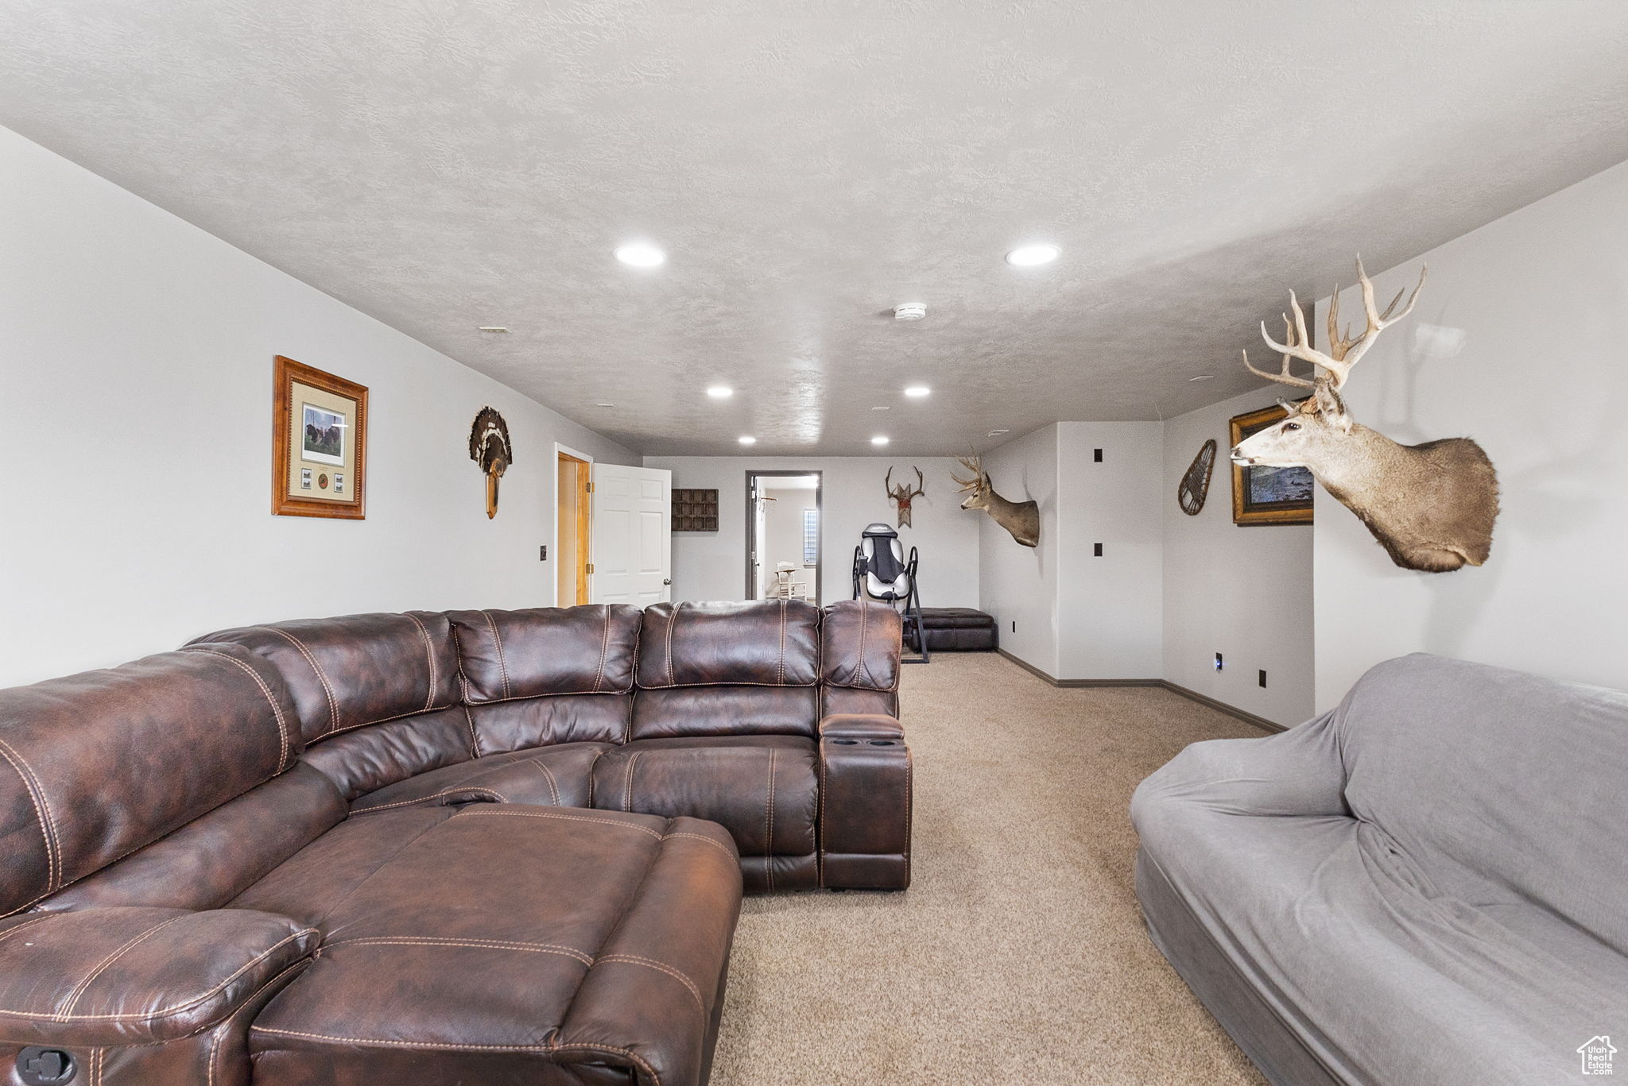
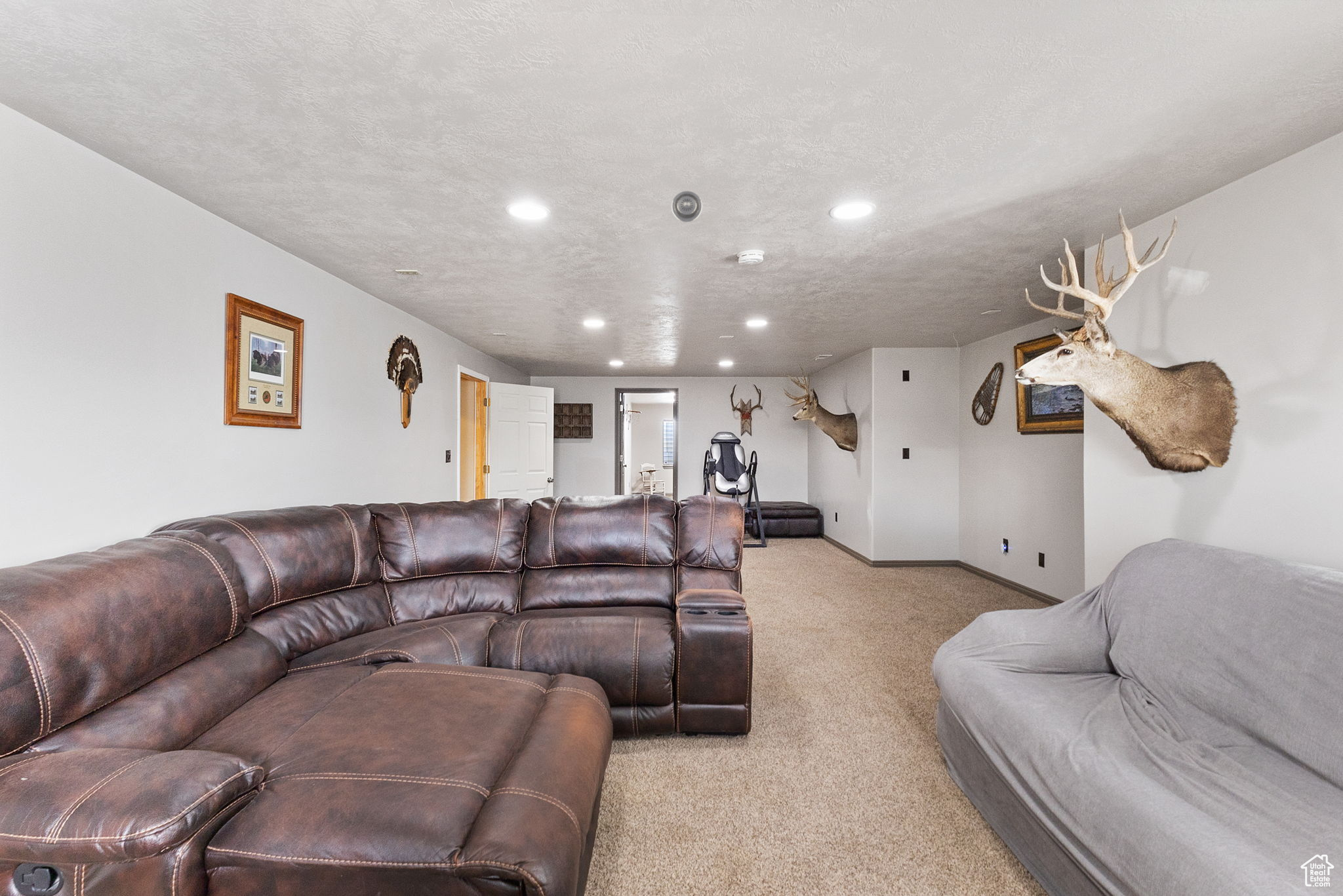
+ smoke detector (687, 205)
